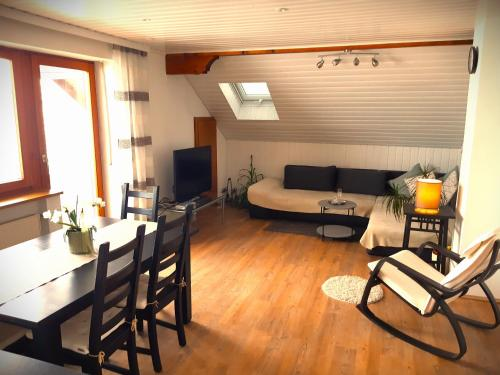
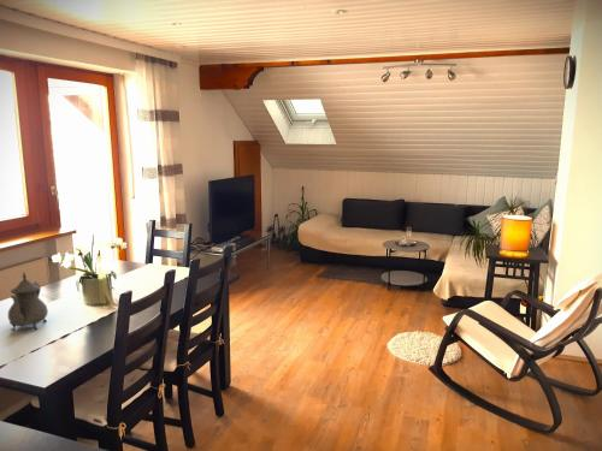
+ teapot (26, 298)
